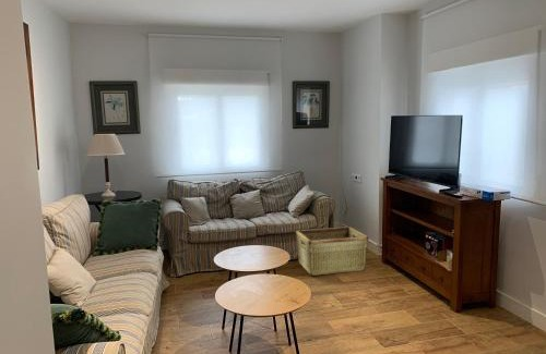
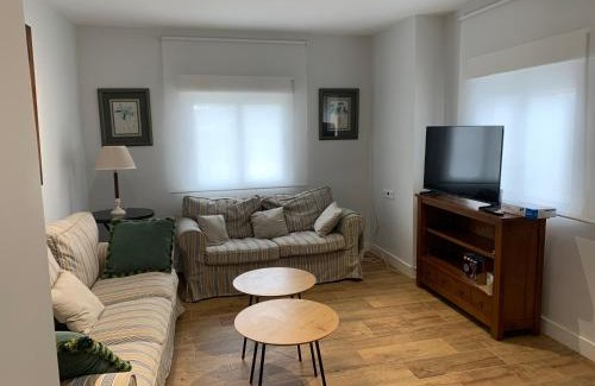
- hamper (330, 249)
